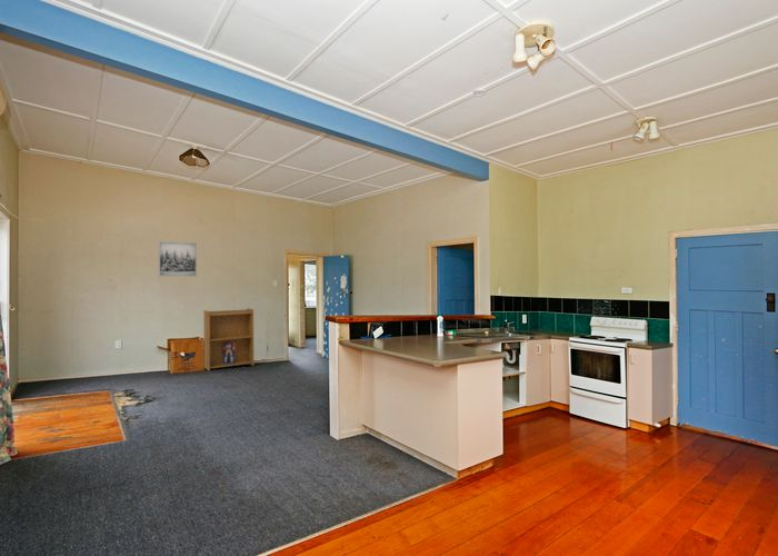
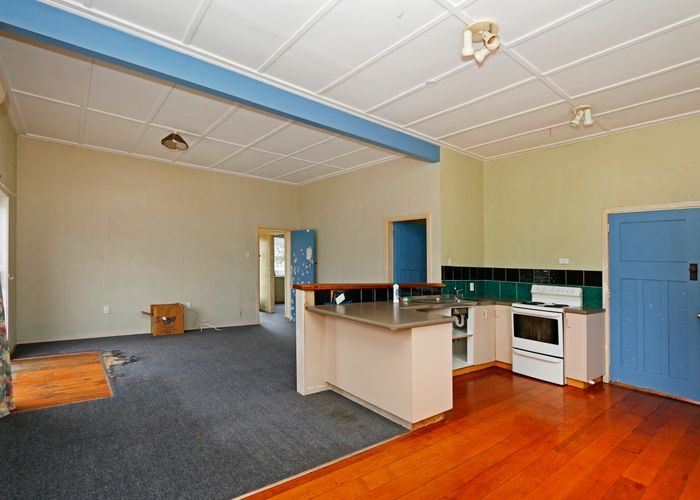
- bookshelf (229, 338)
- wall art (178, 259)
